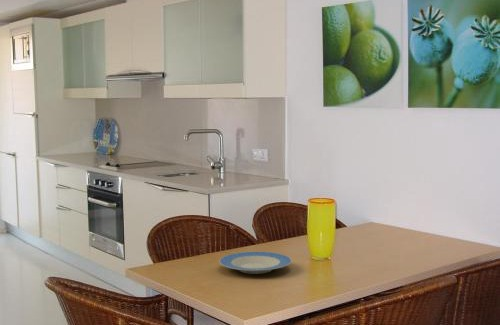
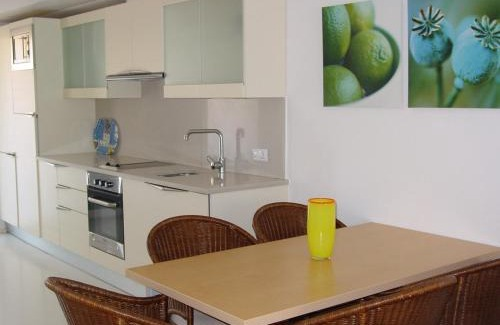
- plate (255, 264)
